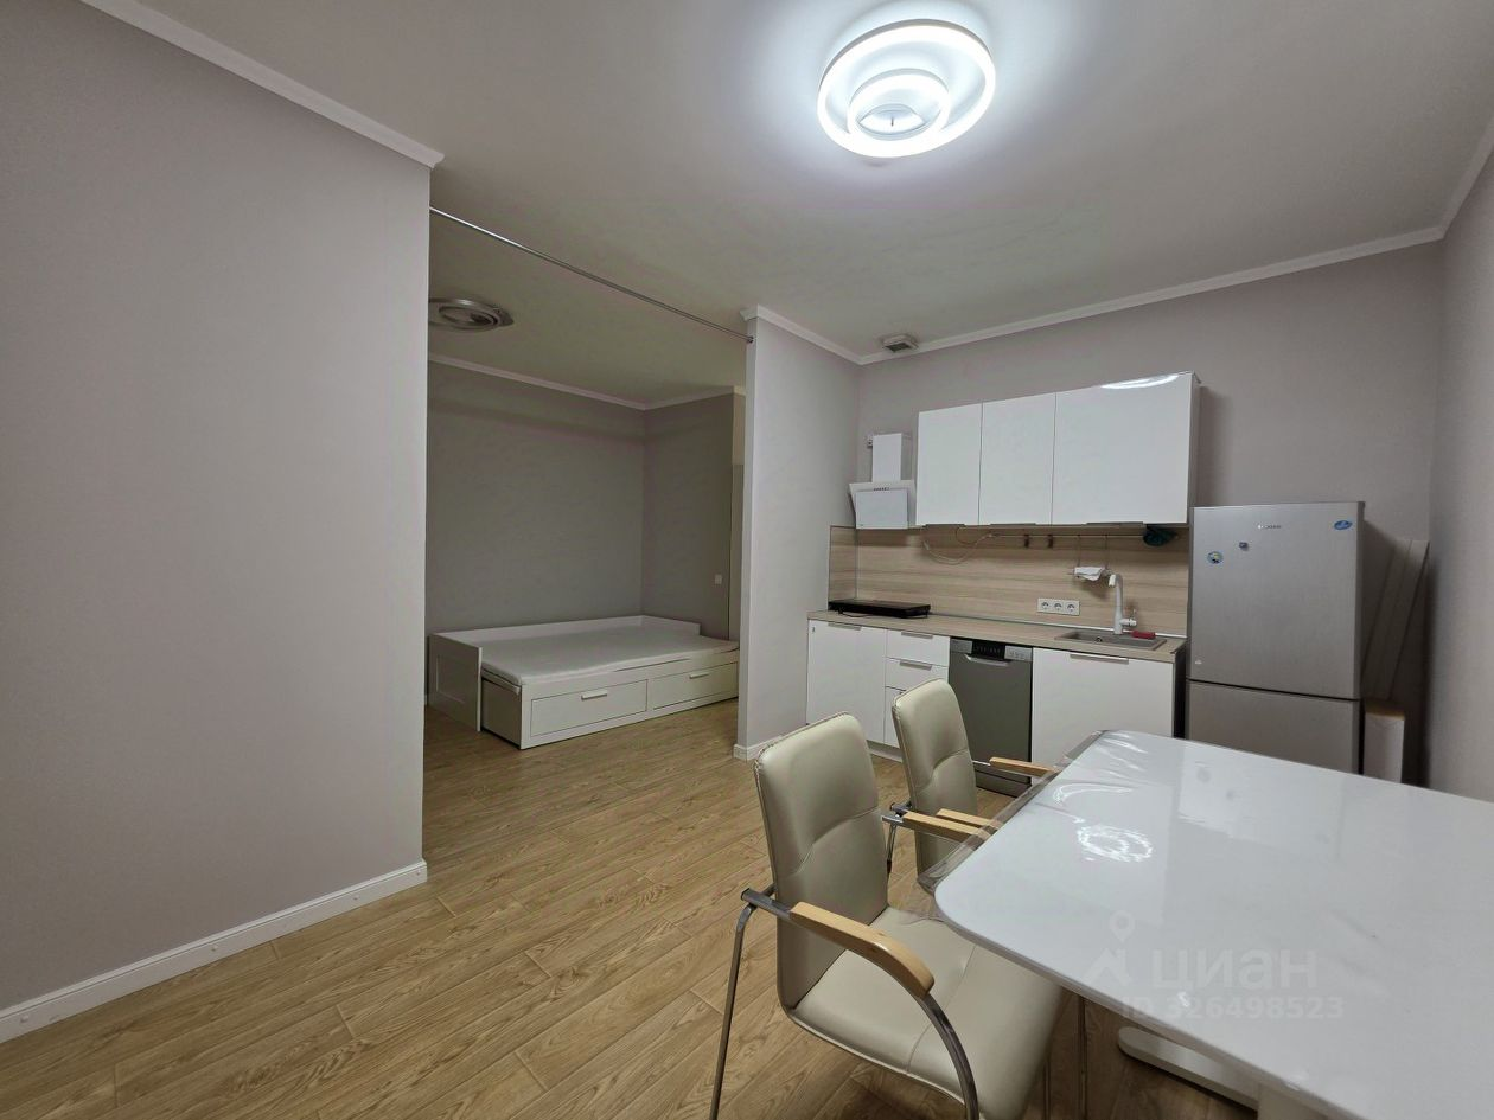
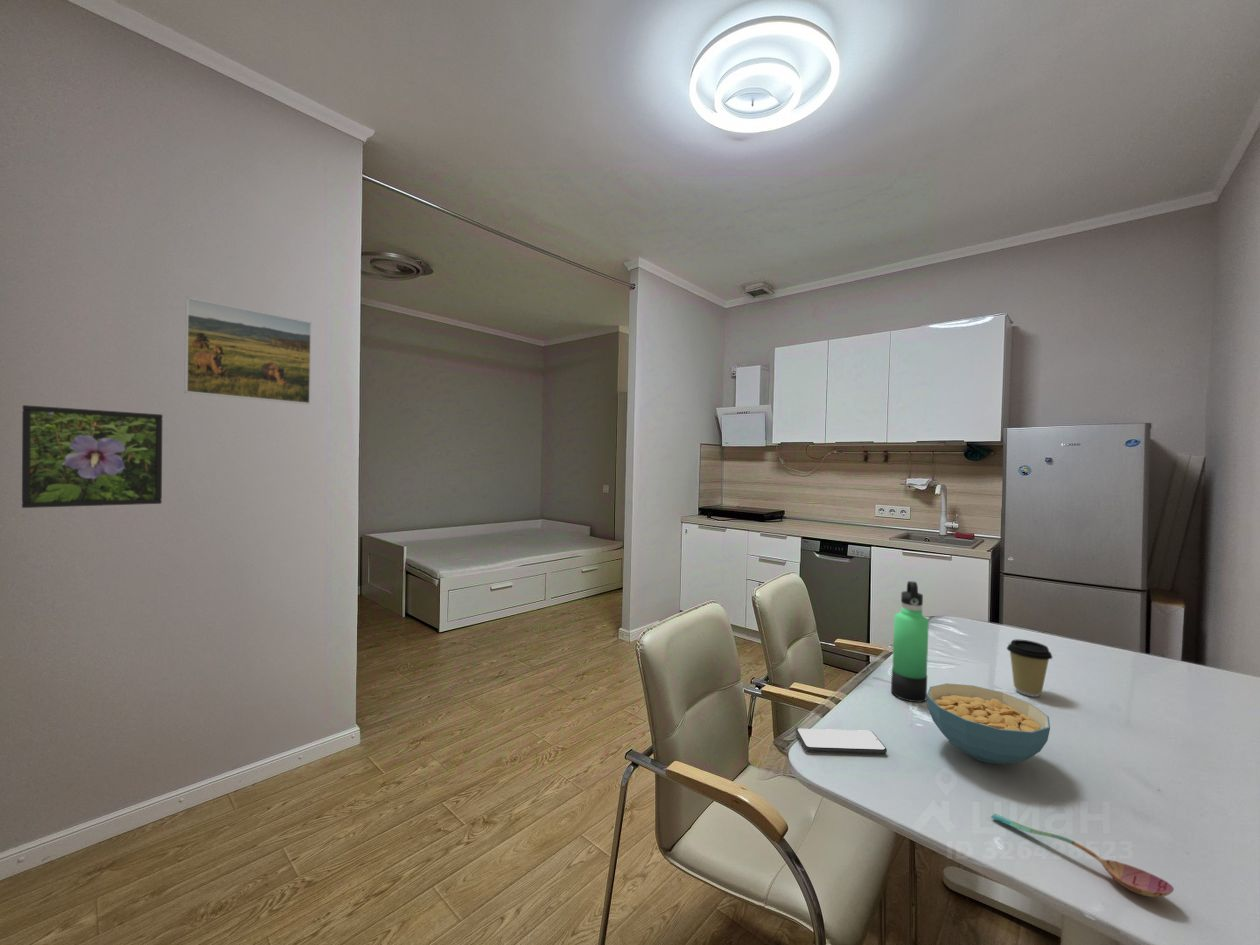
+ thermos bottle (910, 638)
+ soupspoon (1074, 845)
+ smartphone (839, 740)
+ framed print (97, 457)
+ coffee cup (1028, 668)
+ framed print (252, 355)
+ cereal bowl (984, 730)
